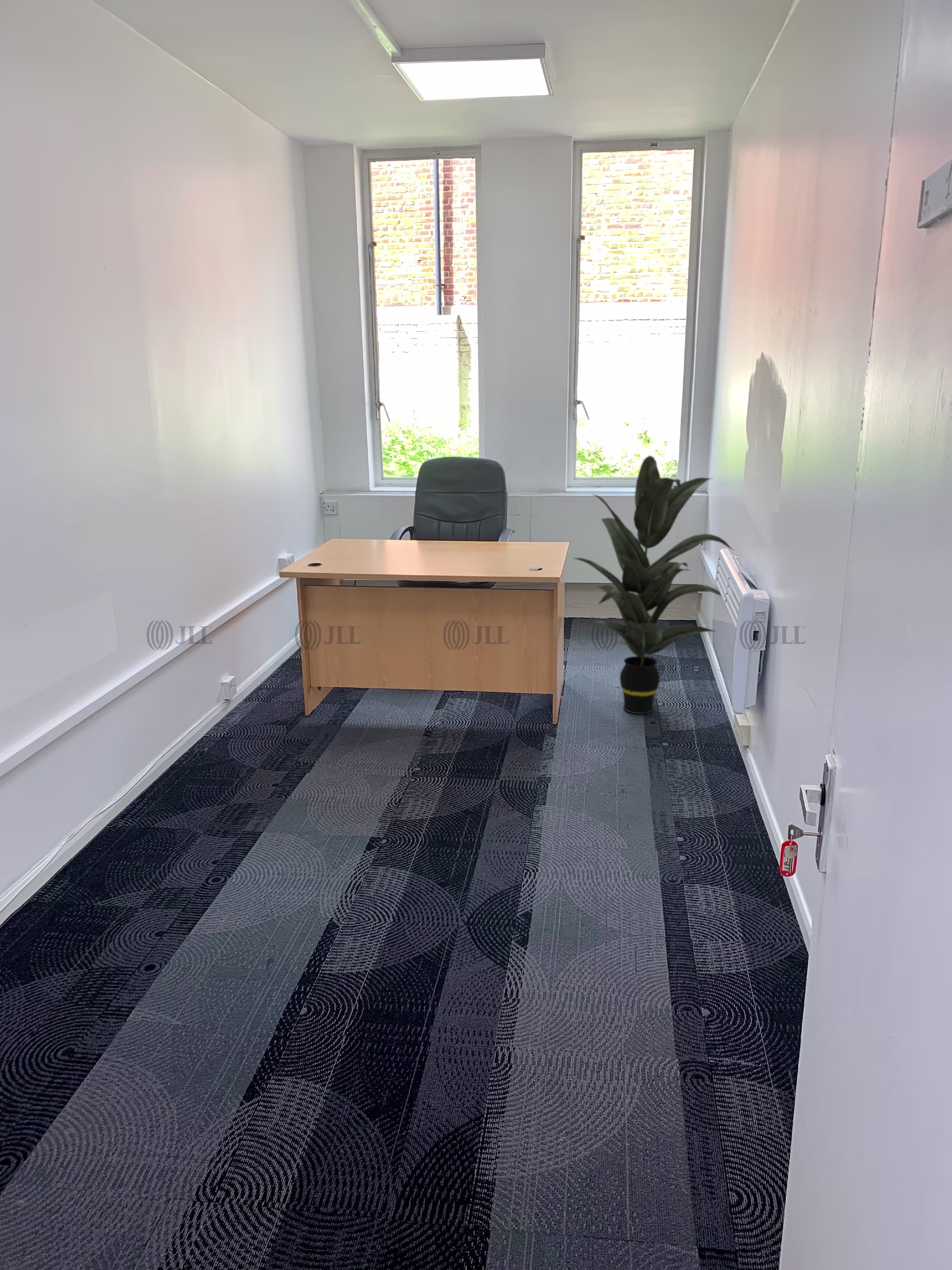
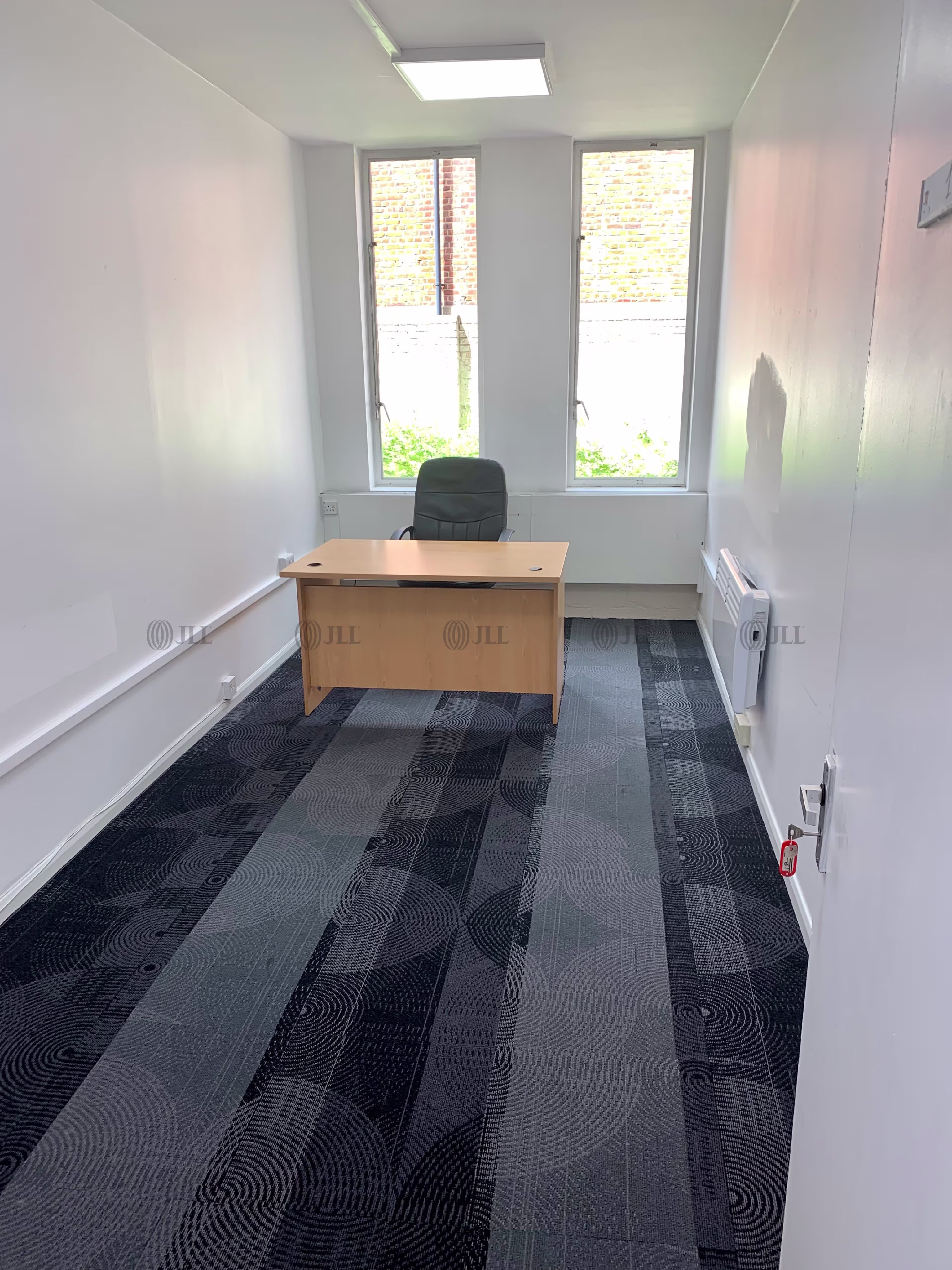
- indoor plant (650, 587)
